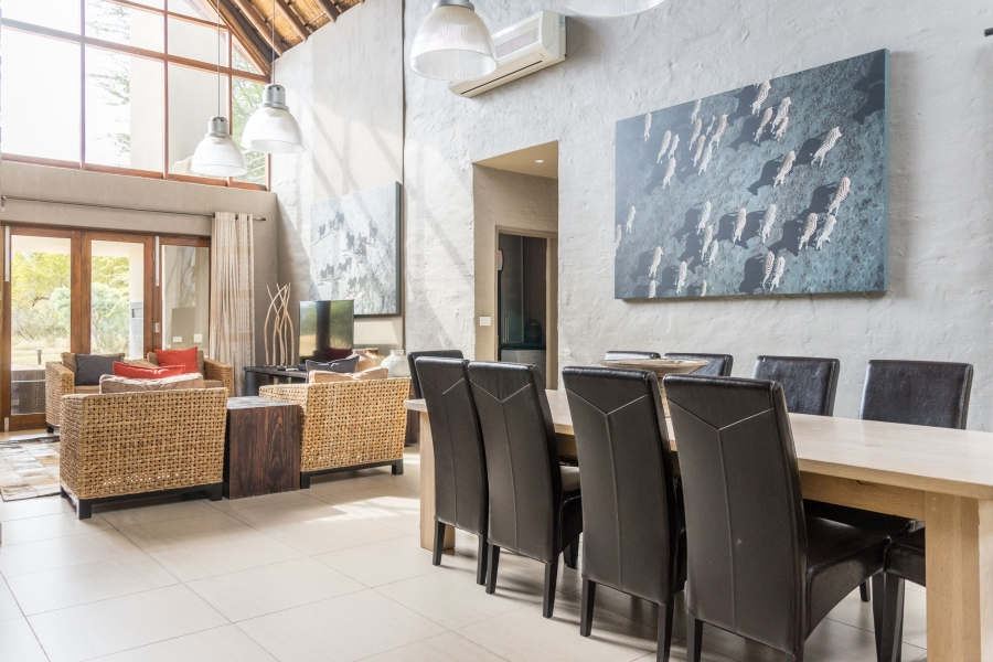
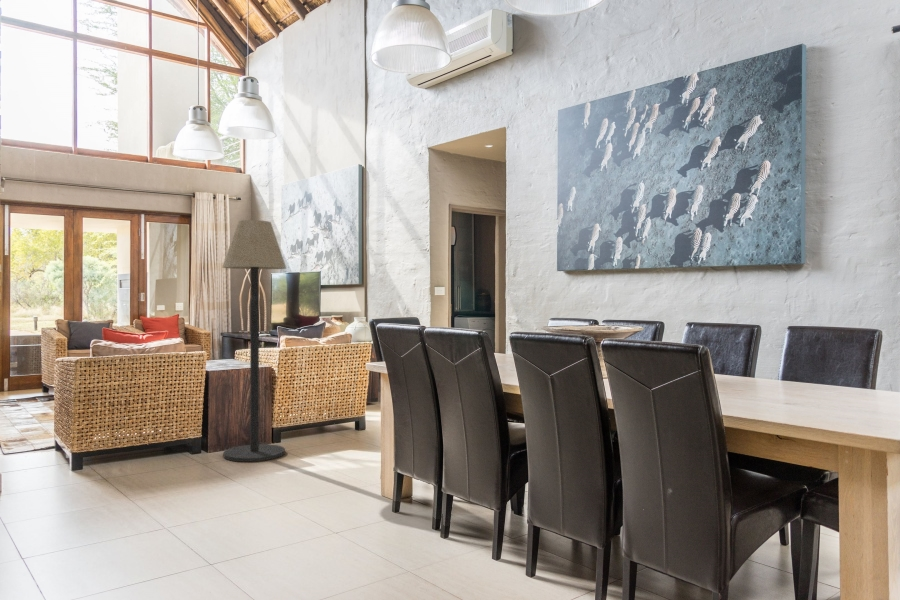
+ floor lamp (254, 338)
